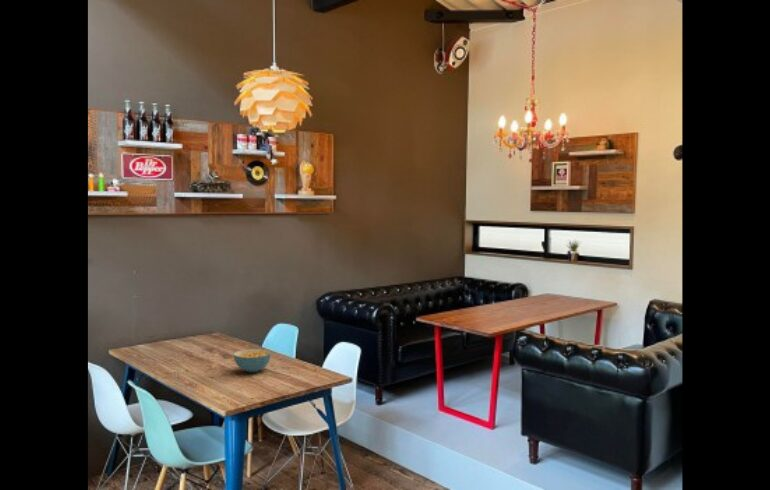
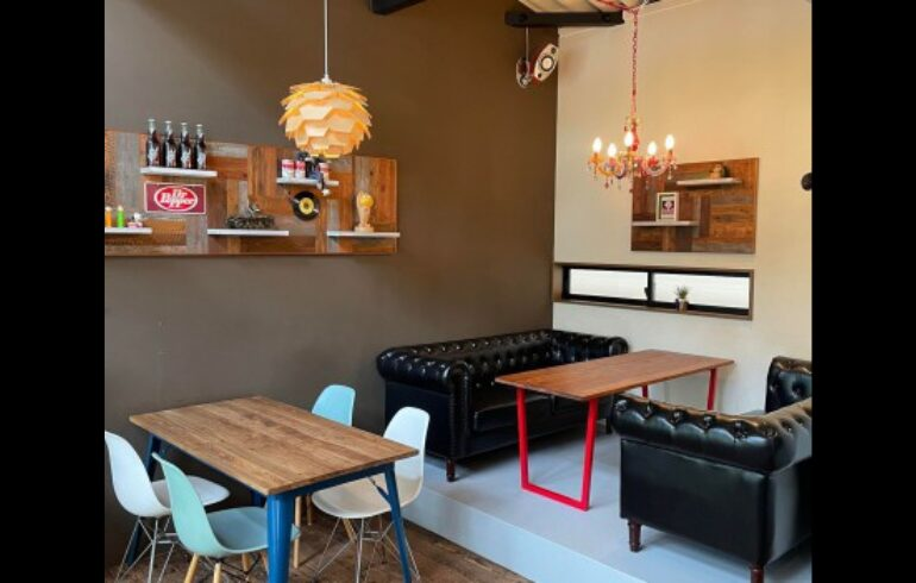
- cereal bowl (252, 362)
